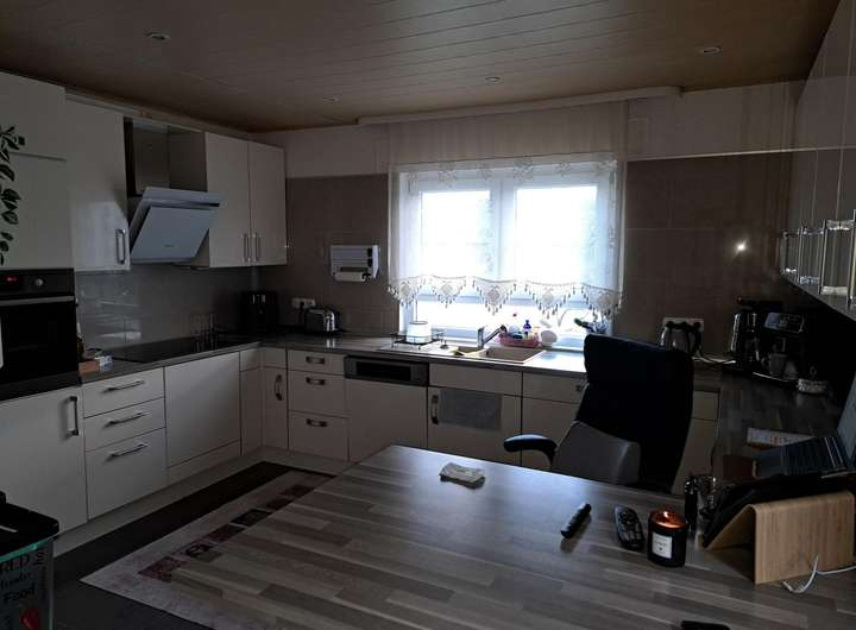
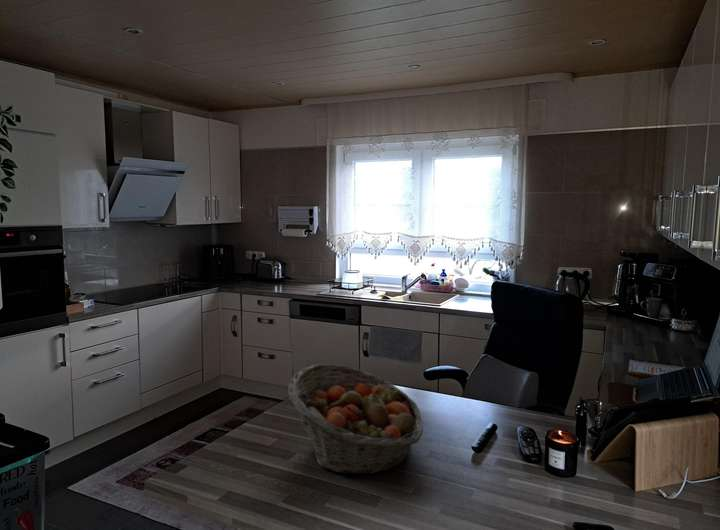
+ fruit basket (356, 412)
